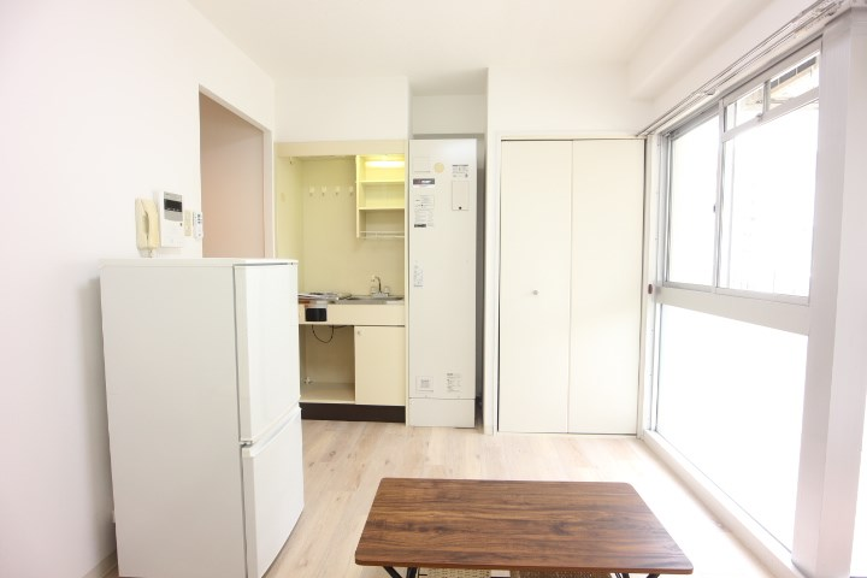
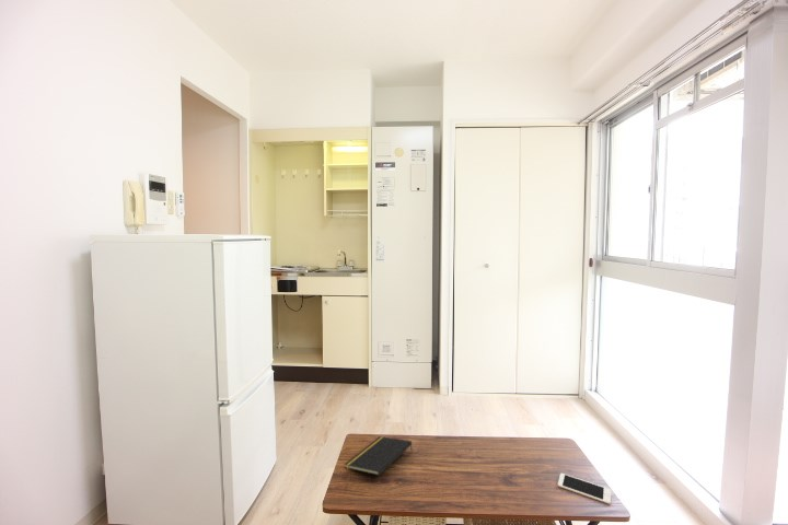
+ notepad (379, 454)
+ cell phone (583, 488)
